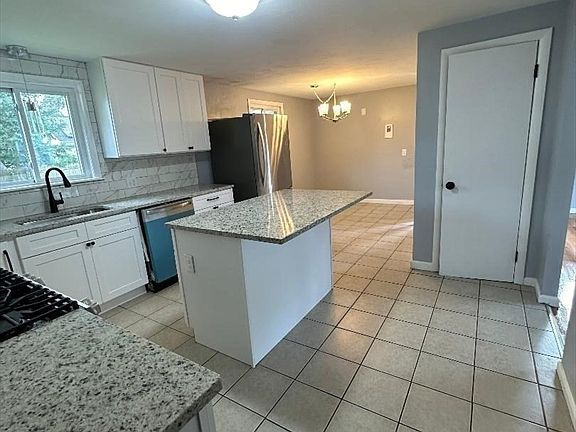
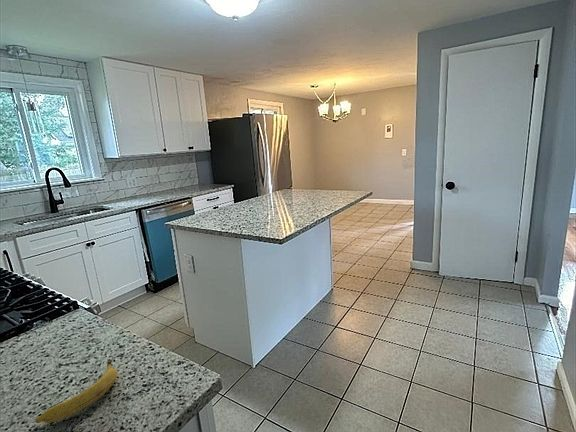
+ banana (85, 390)
